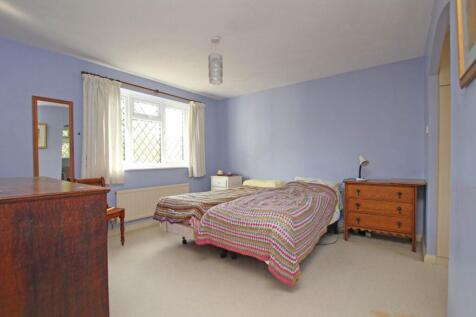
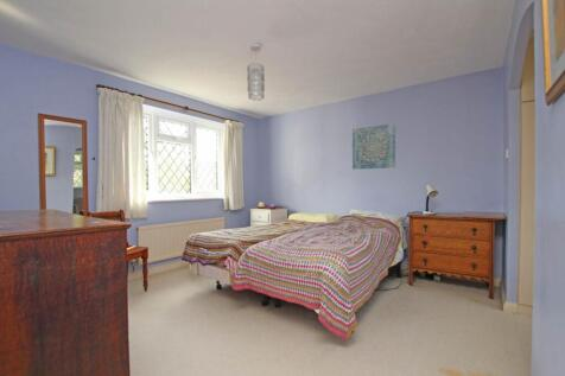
+ wall art (373, 147)
